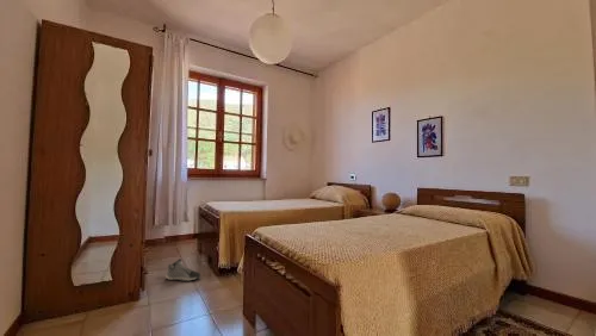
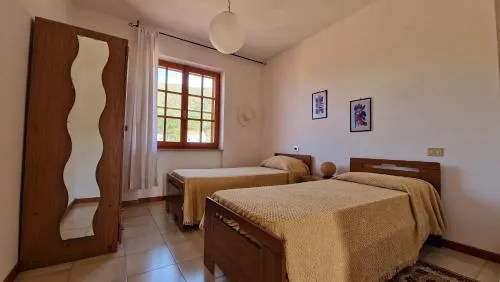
- sneaker (182, 268)
